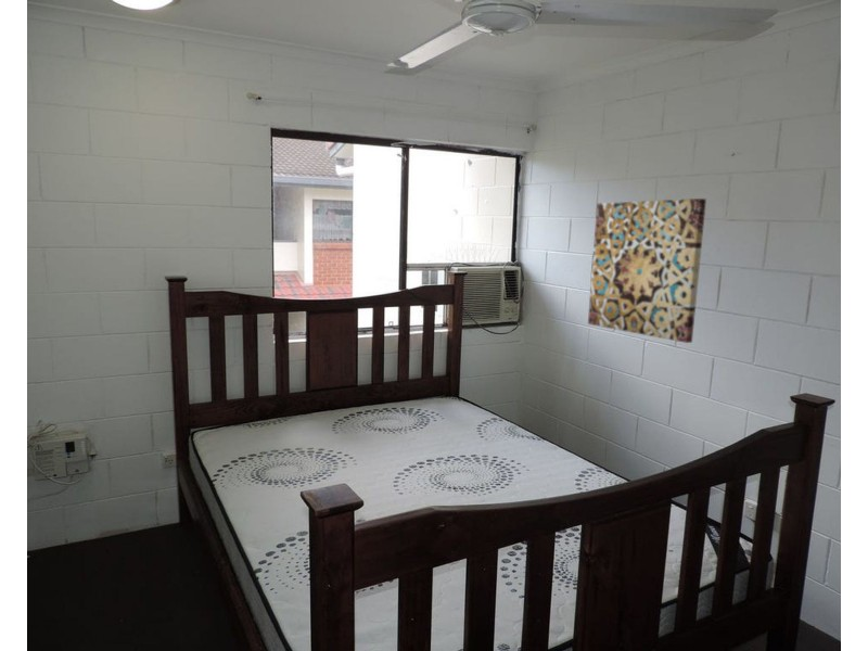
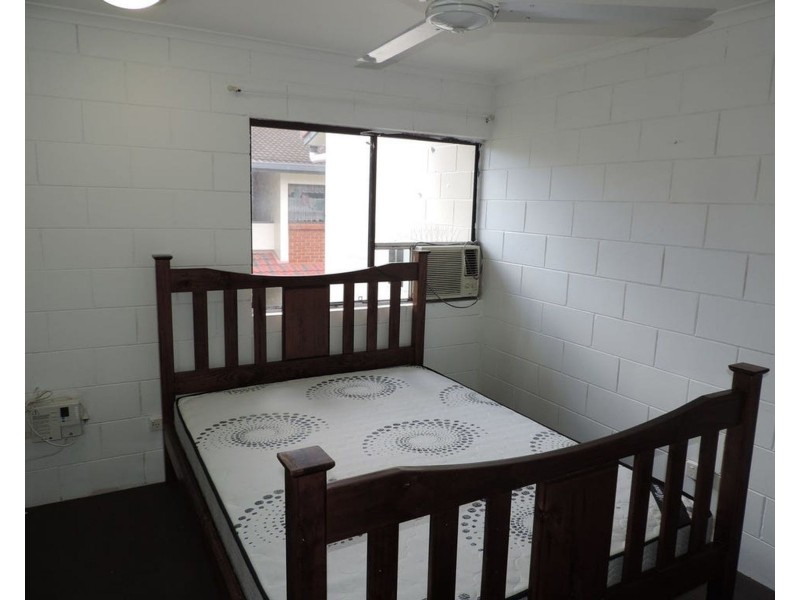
- wall art (641, 267)
